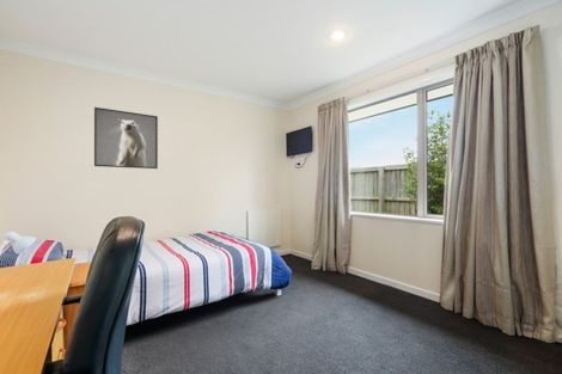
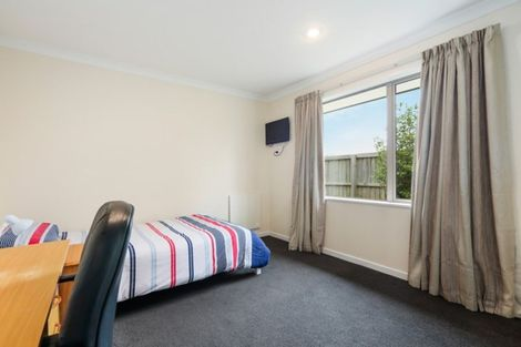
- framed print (127, 140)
